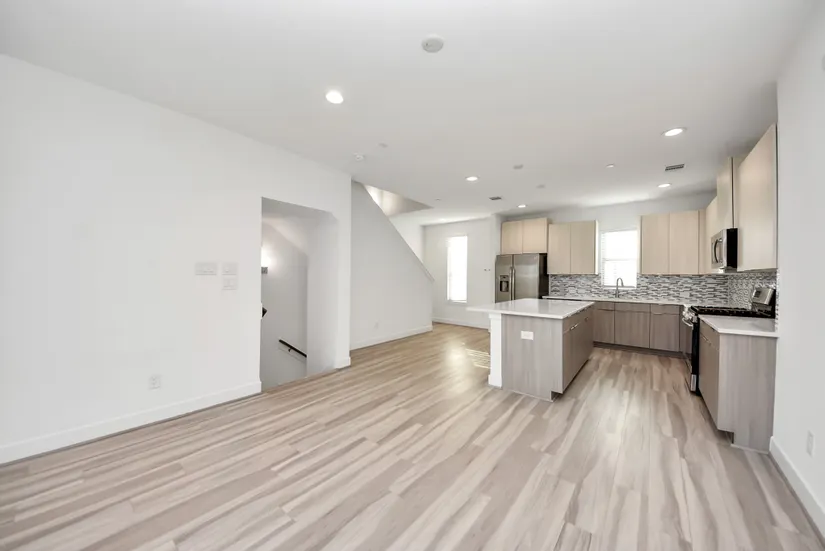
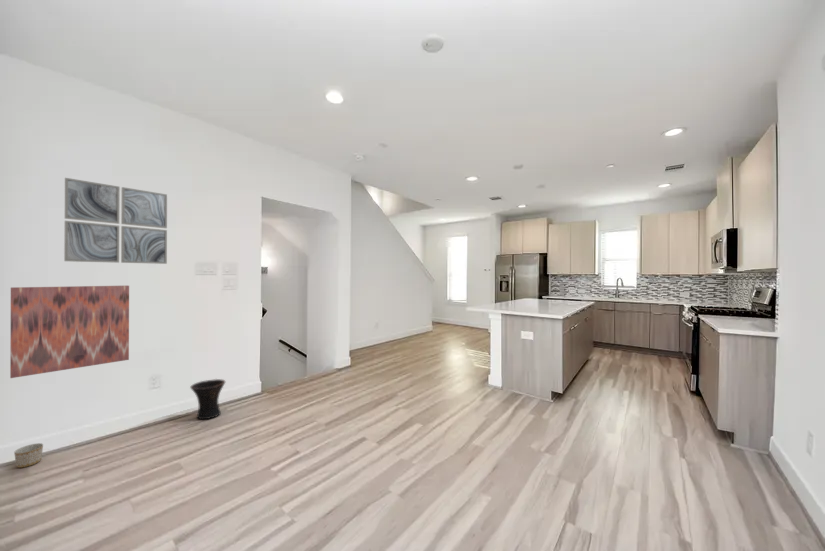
+ wall art (121, 223)
+ wall art (75, 327)
+ vase (208, 399)
+ planter (29, 455)
